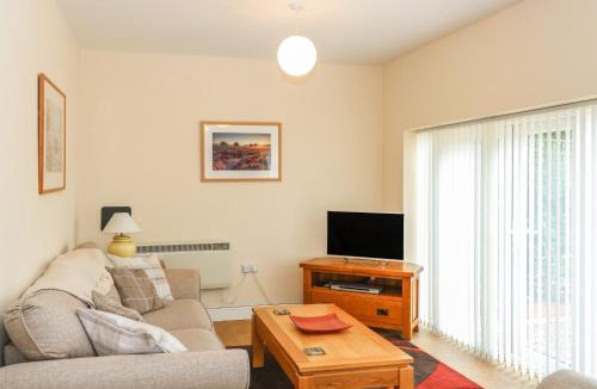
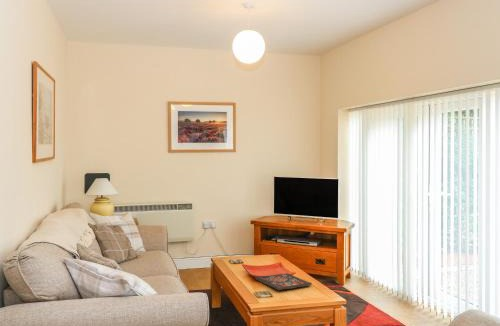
+ board game (282, 281)
